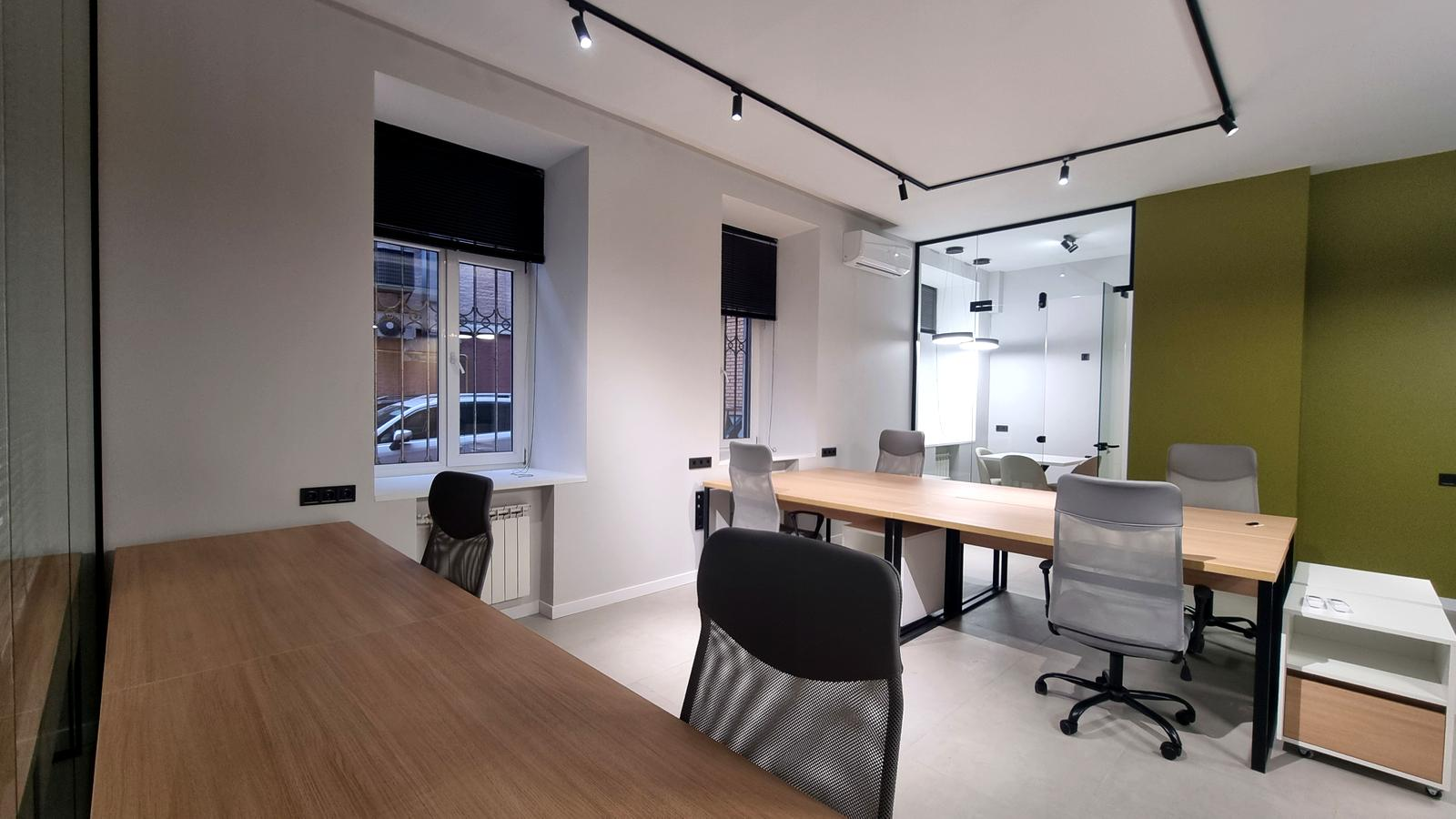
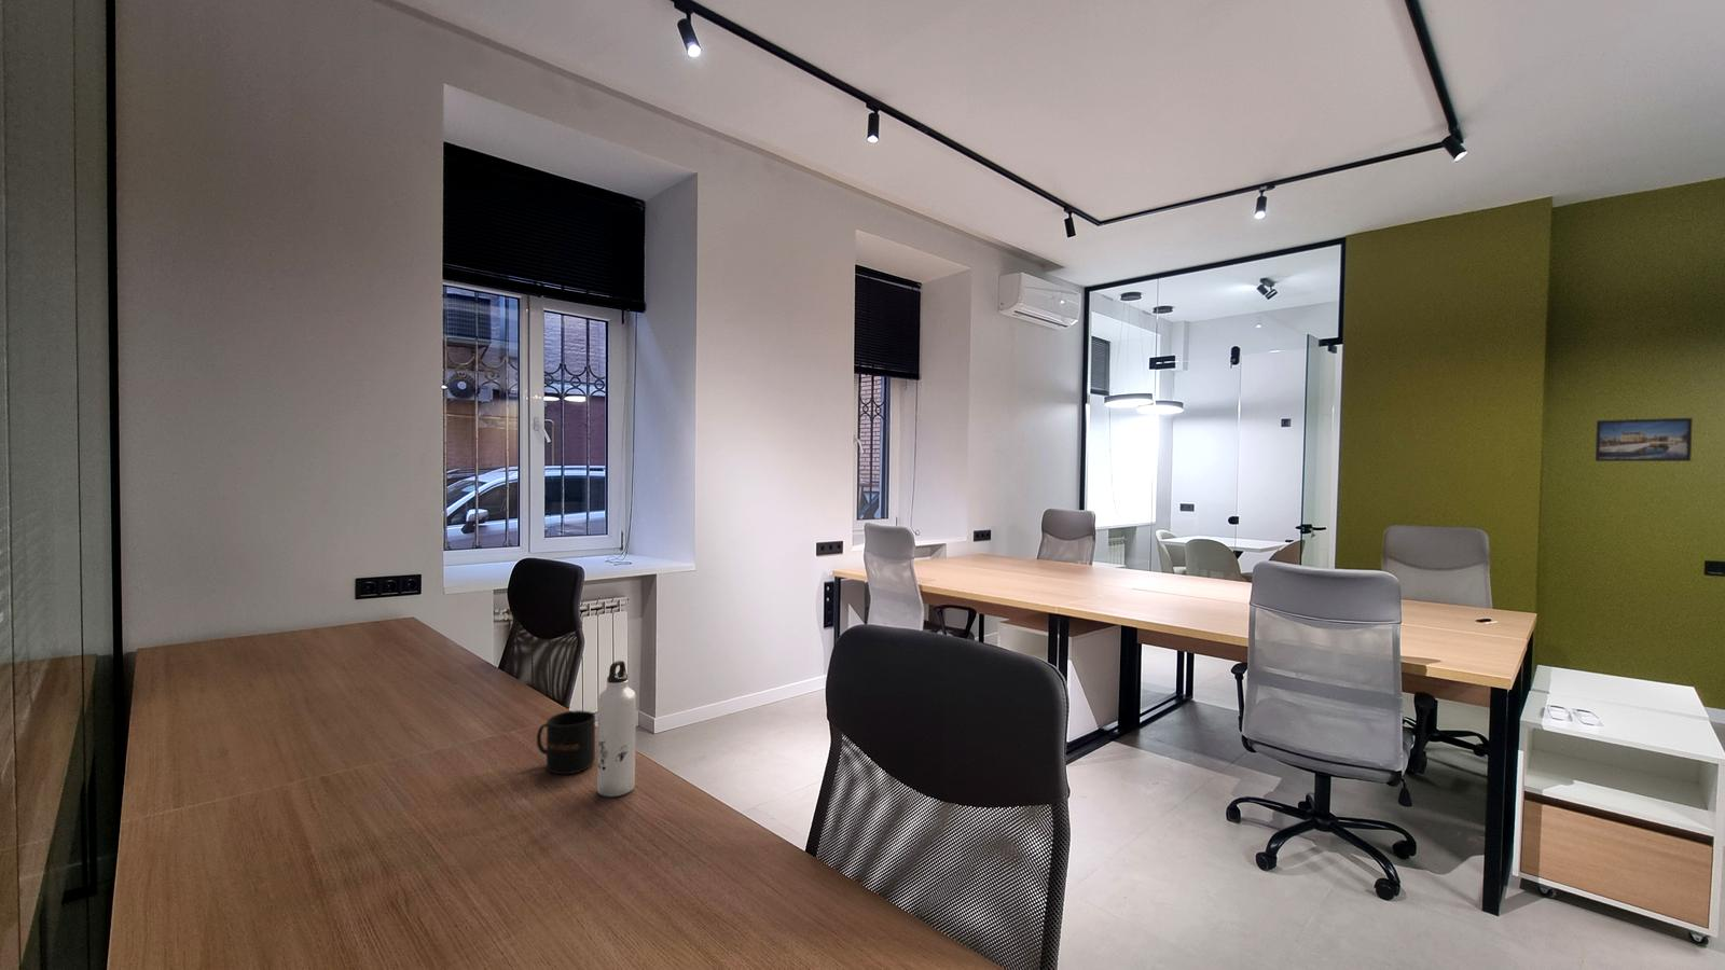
+ water bottle (617, 725)
+ mug (565, 740)
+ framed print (1642, 439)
